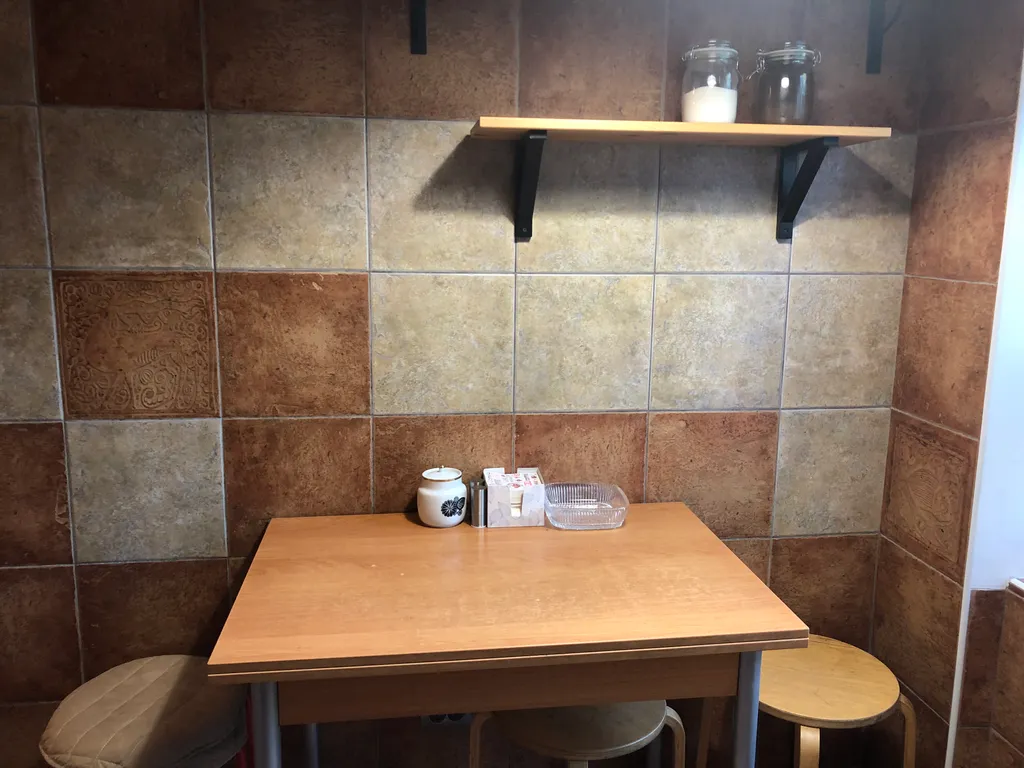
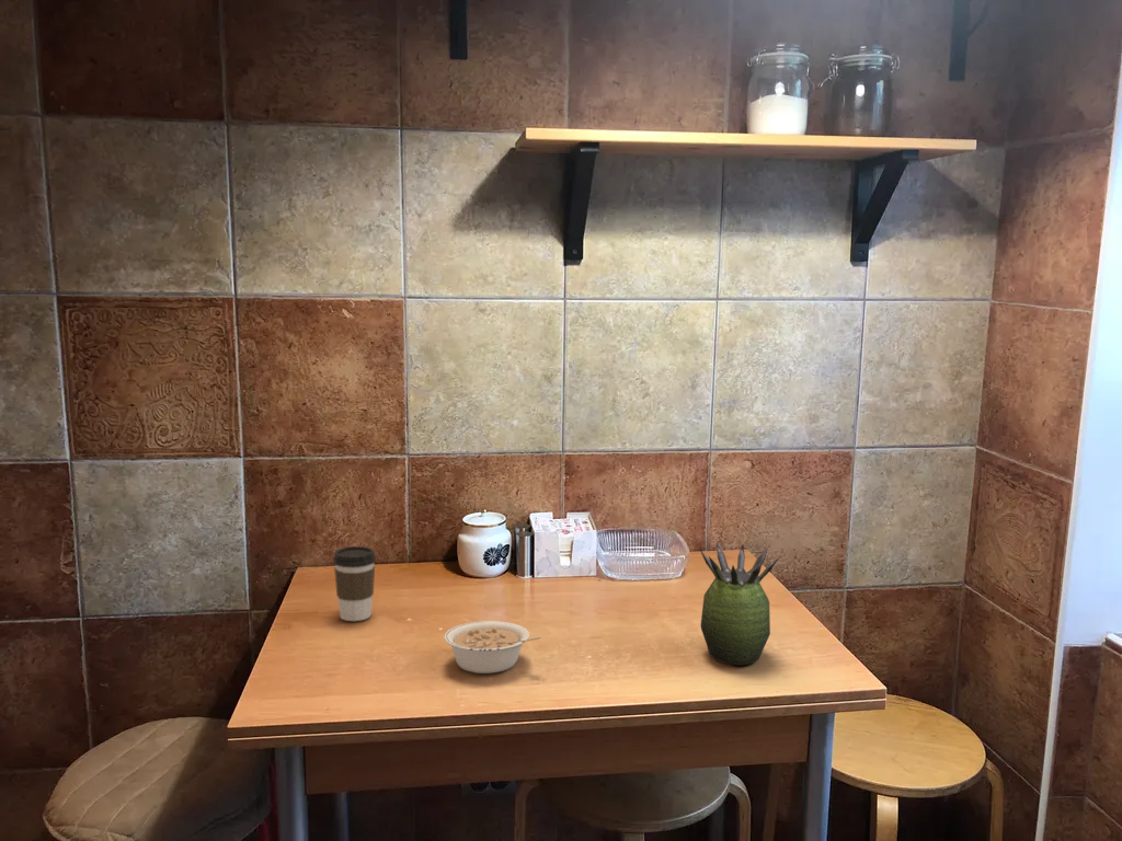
+ legume (490, 645)
+ coffee cup (355, 584)
+ succulent plant (735, 603)
